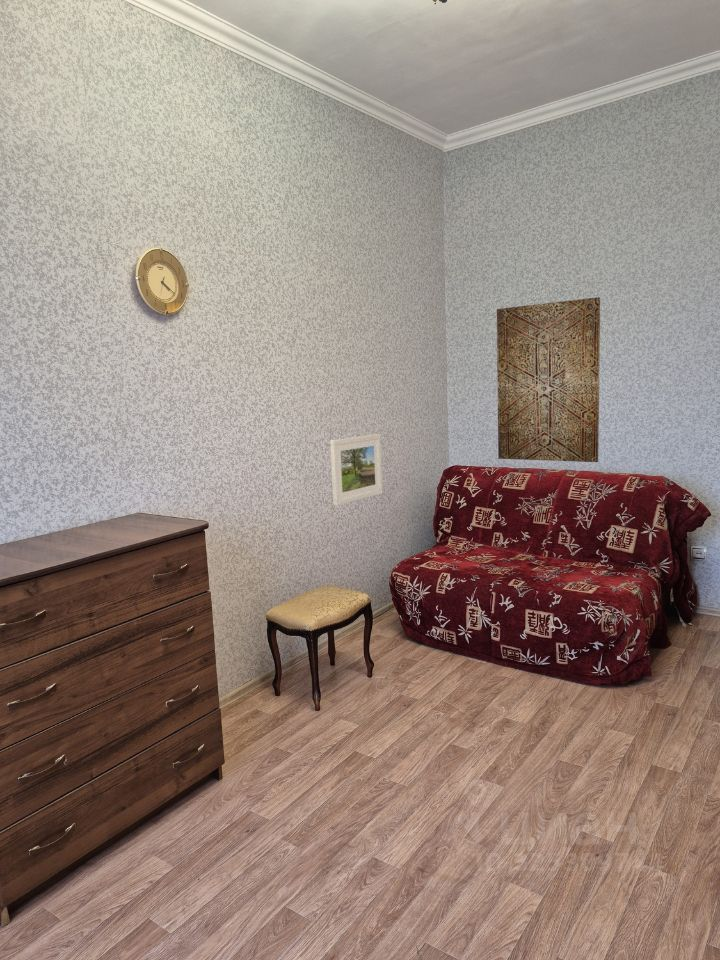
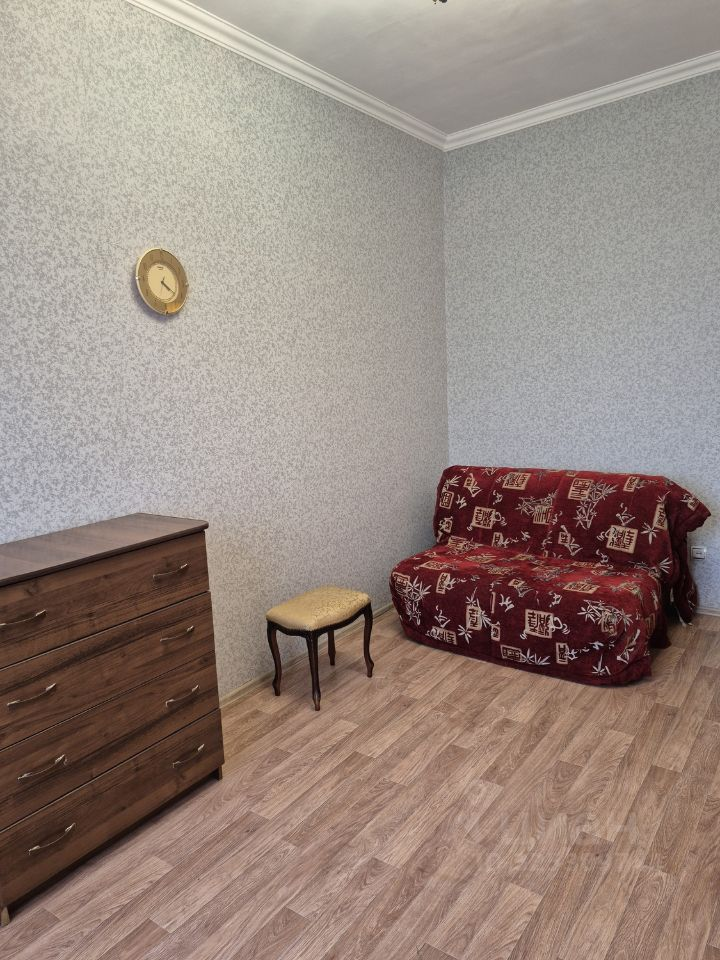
- wall art (546, 383)
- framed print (357, 468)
